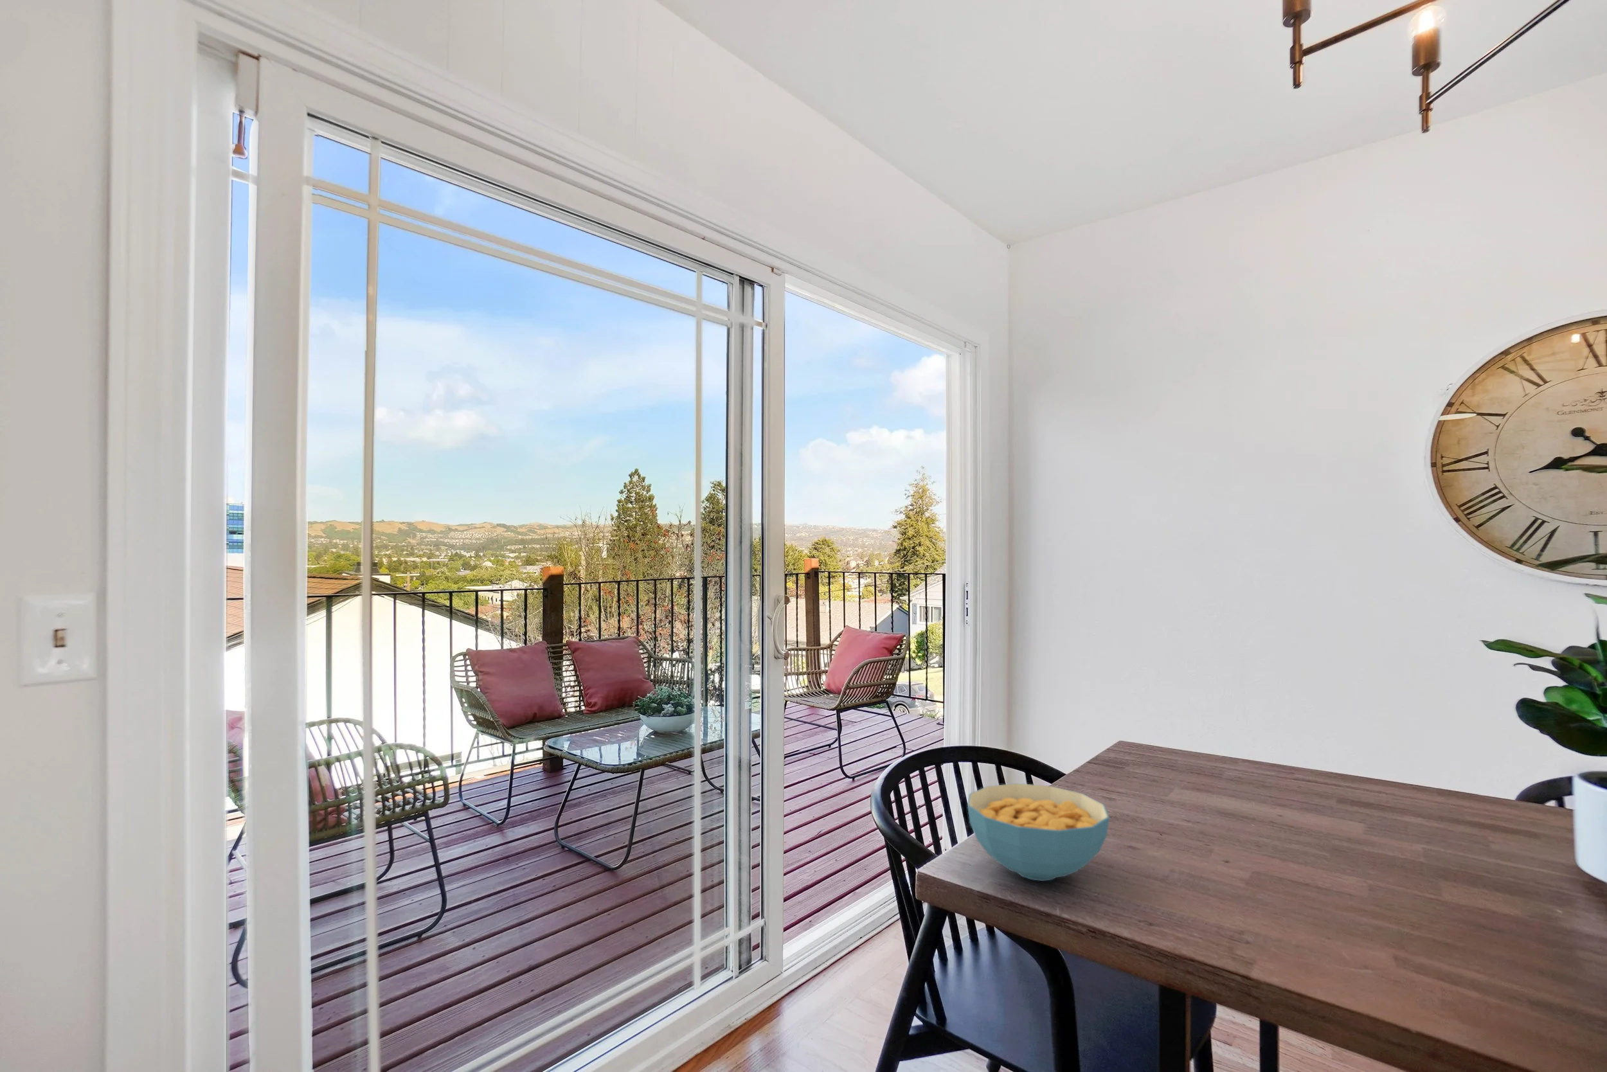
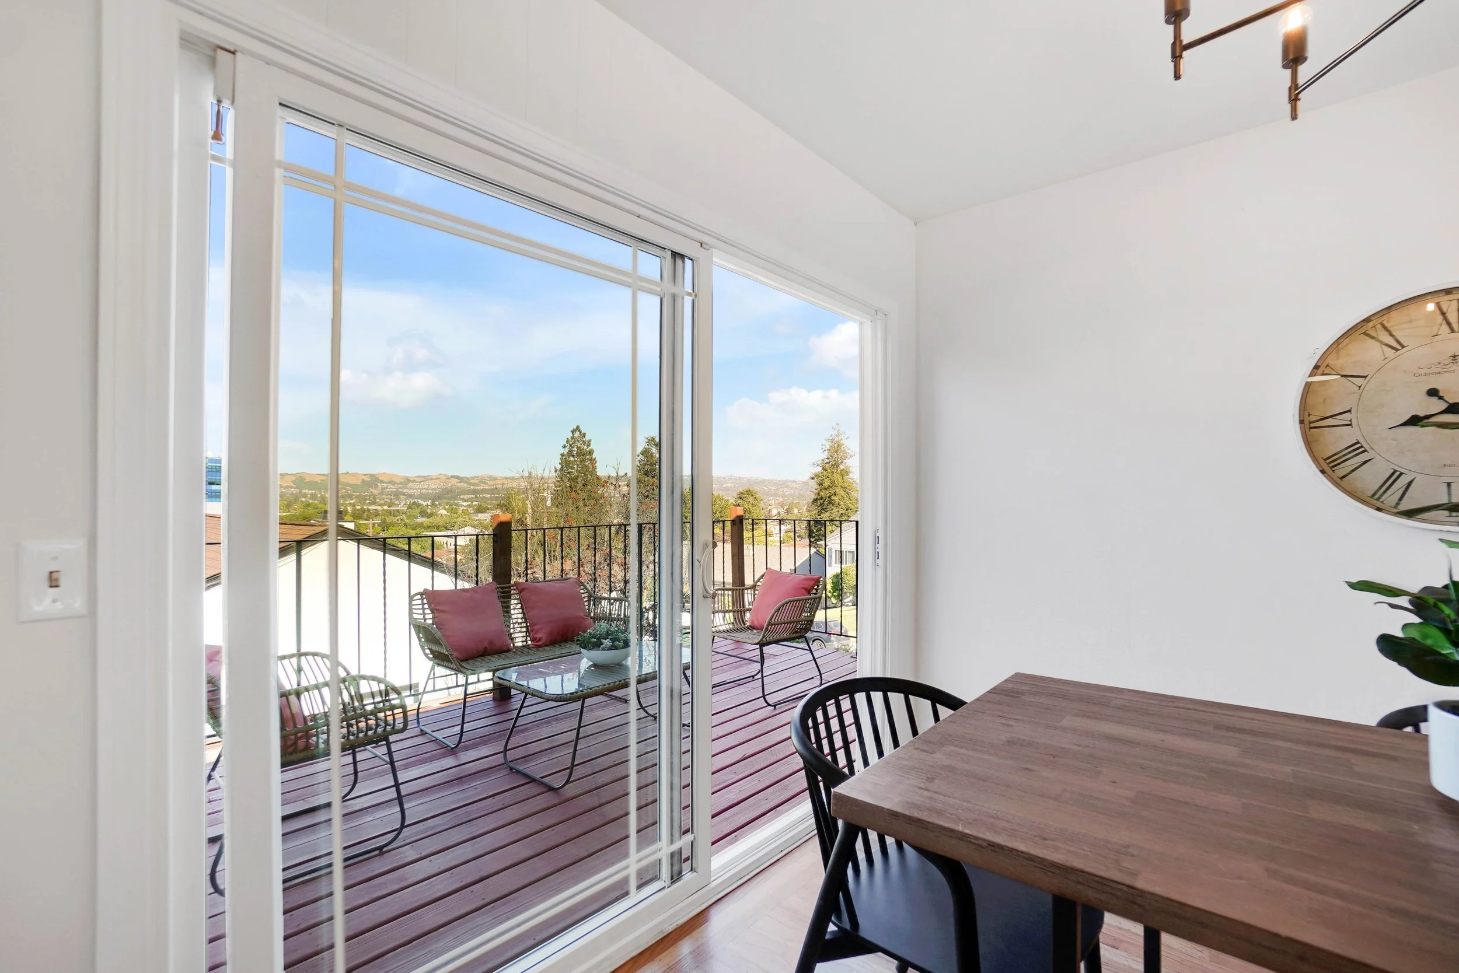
- cereal bowl (1036, 838)
